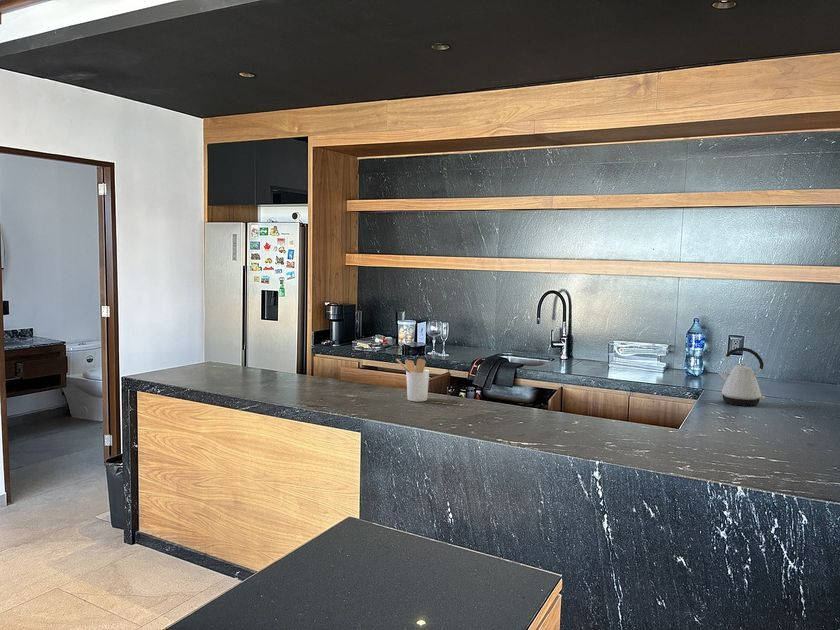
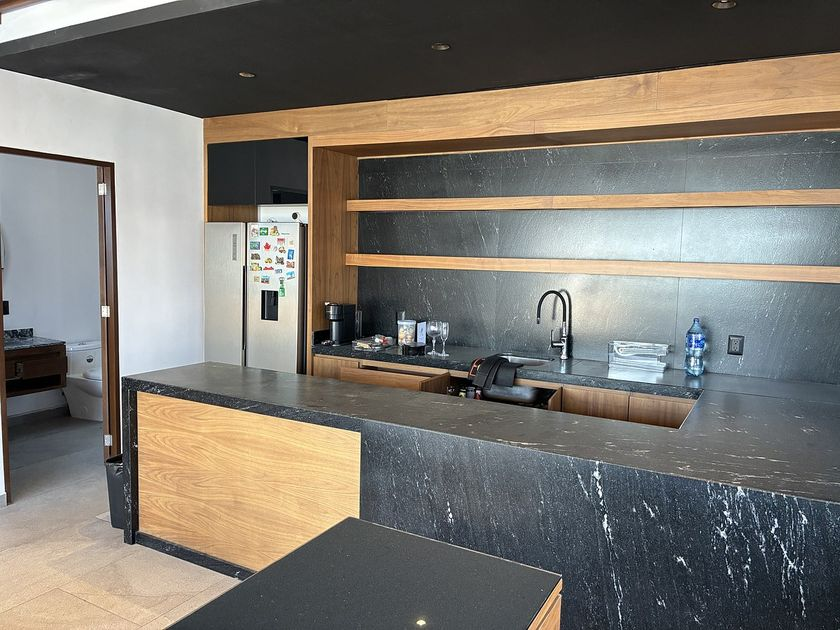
- kettle (741, 375)
- utensil holder (411, 378)
